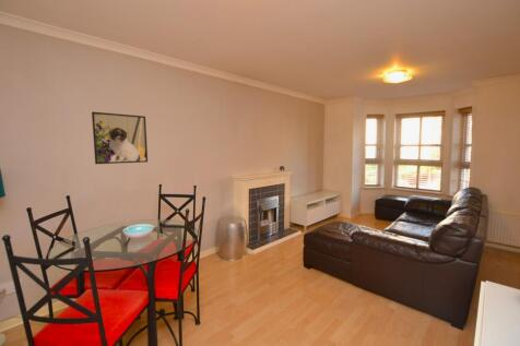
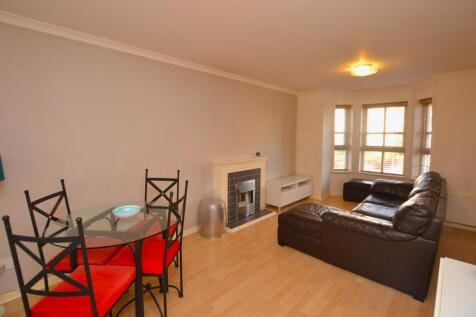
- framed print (121, 139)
